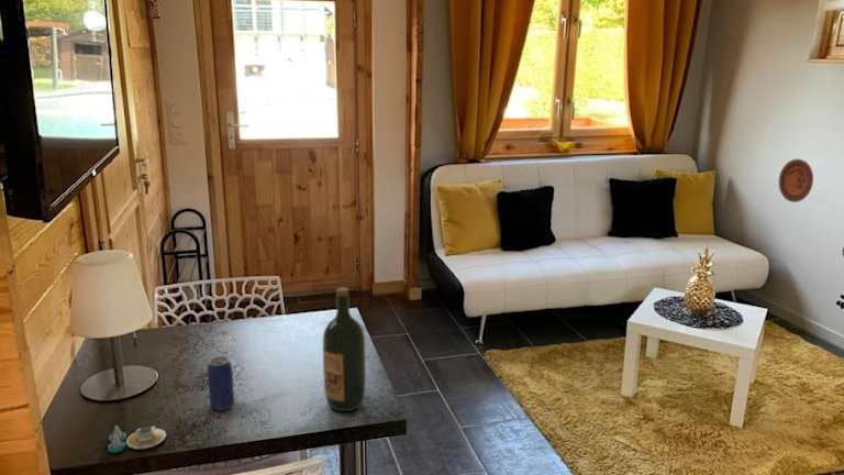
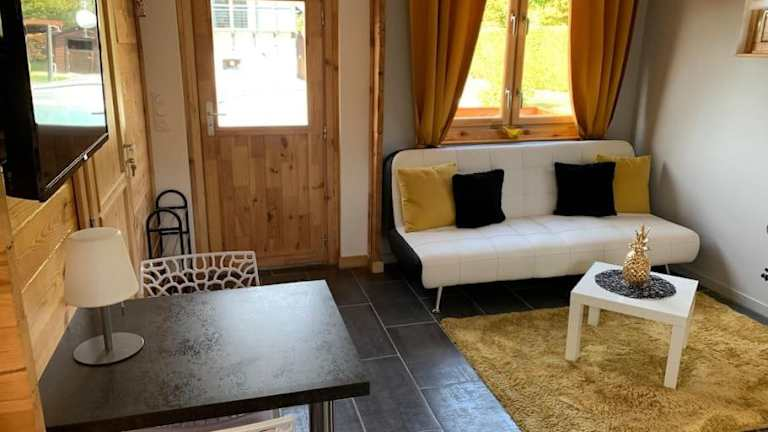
- decorative plate (796, 180)
- salt and pepper shaker set (136, 433)
- wine bottle (344, 347)
- beverage can (220, 383)
